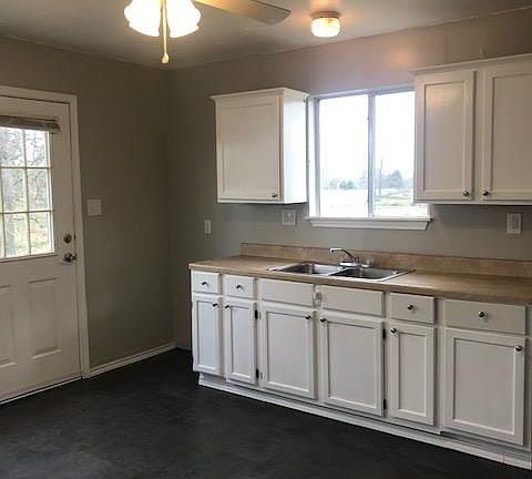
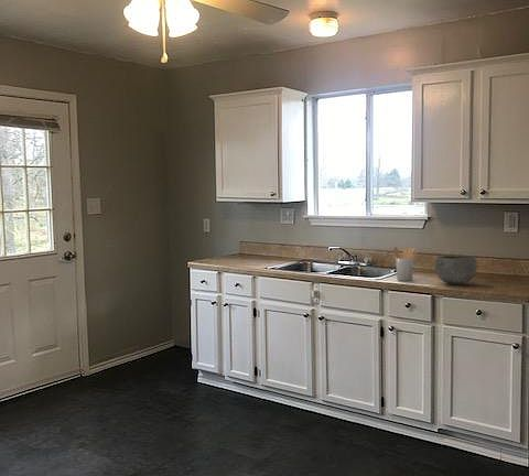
+ bowl (455, 270)
+ utensil holder (406, 262)
